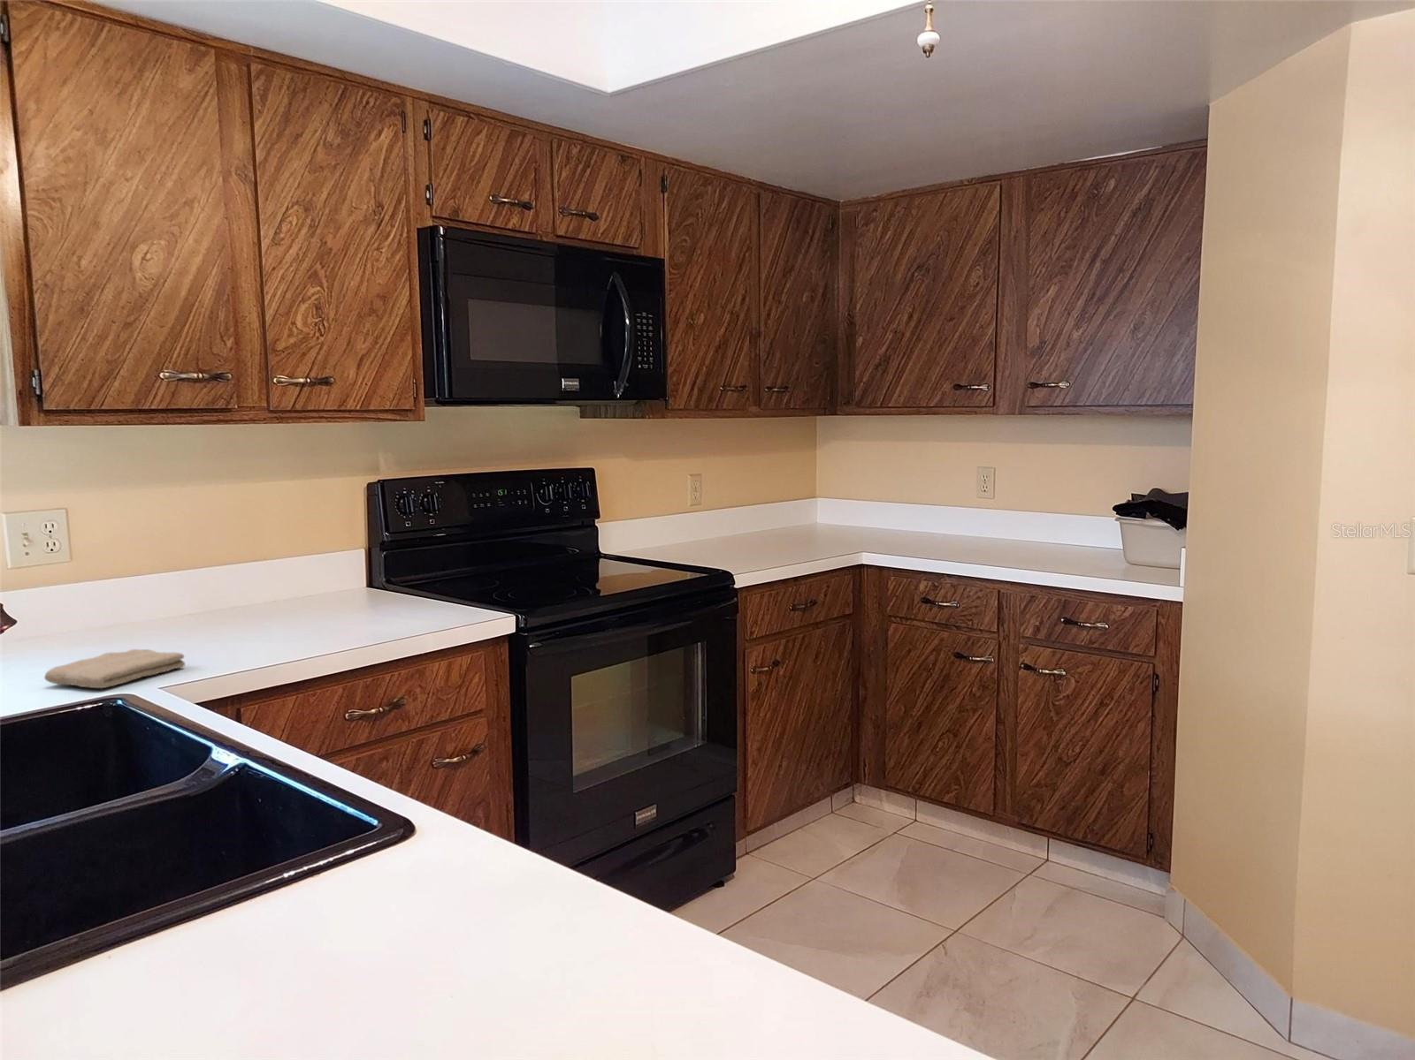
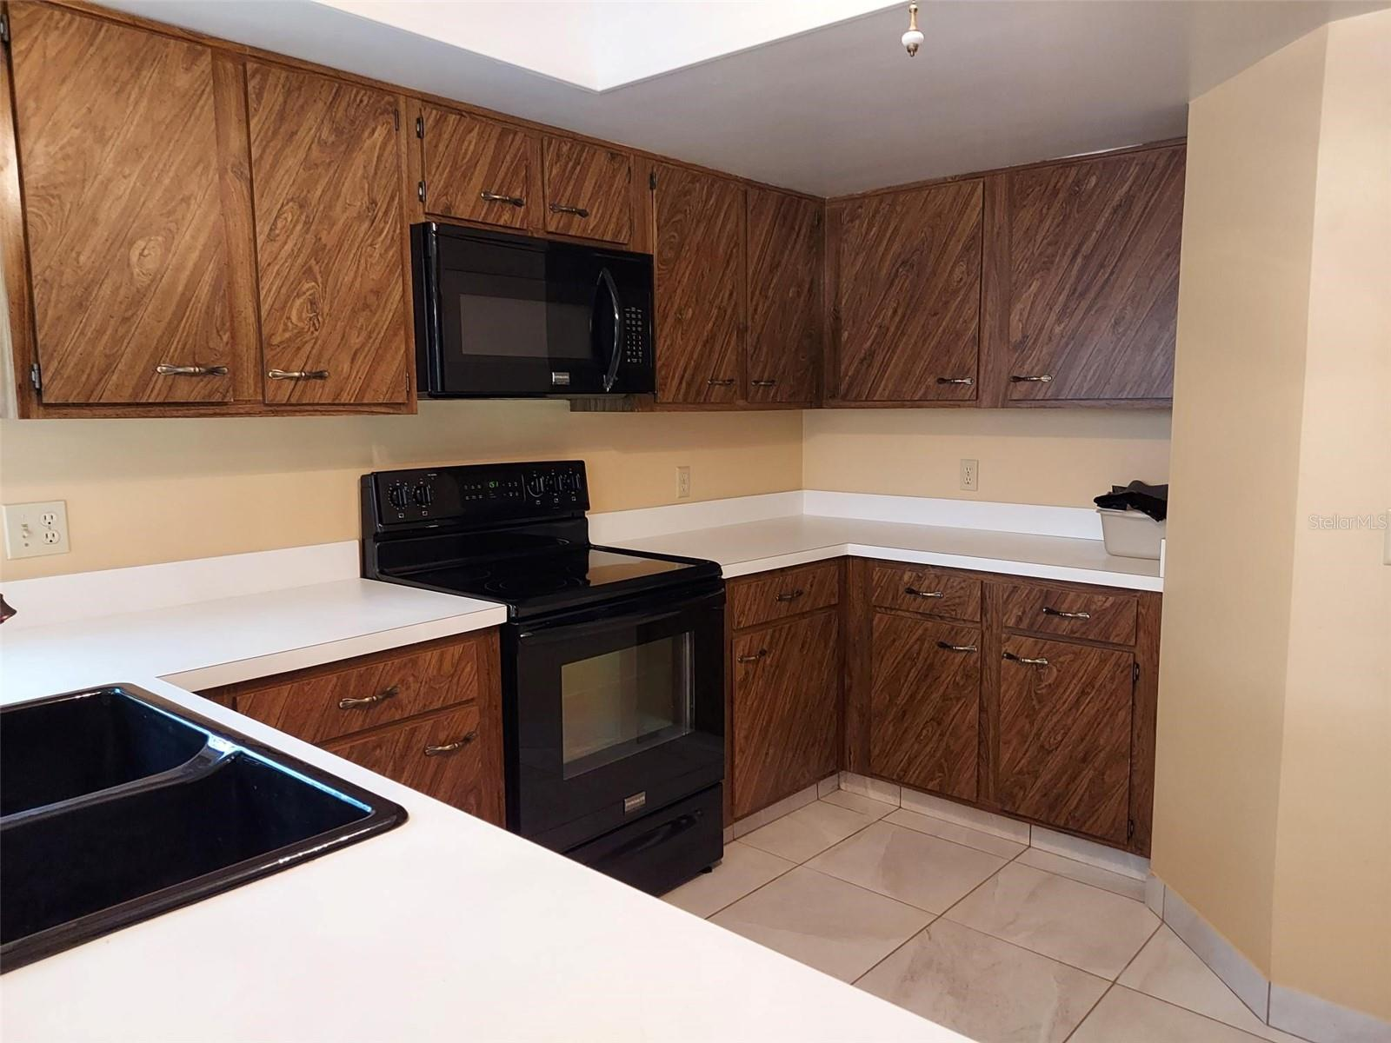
- washcloth (118, 667)
